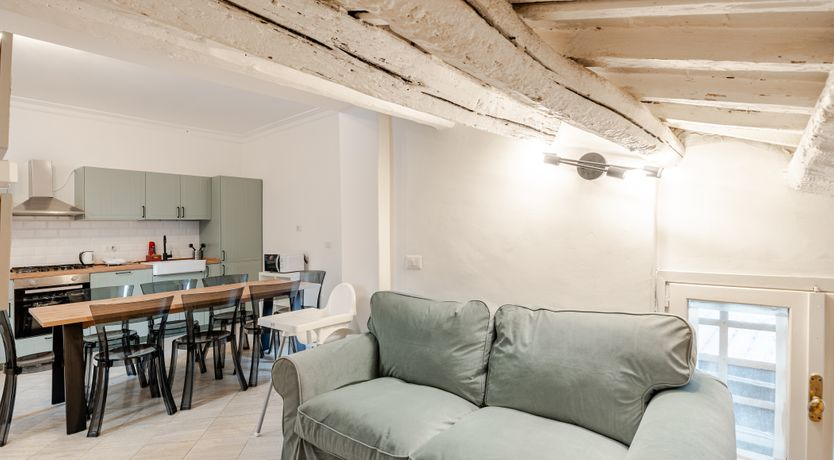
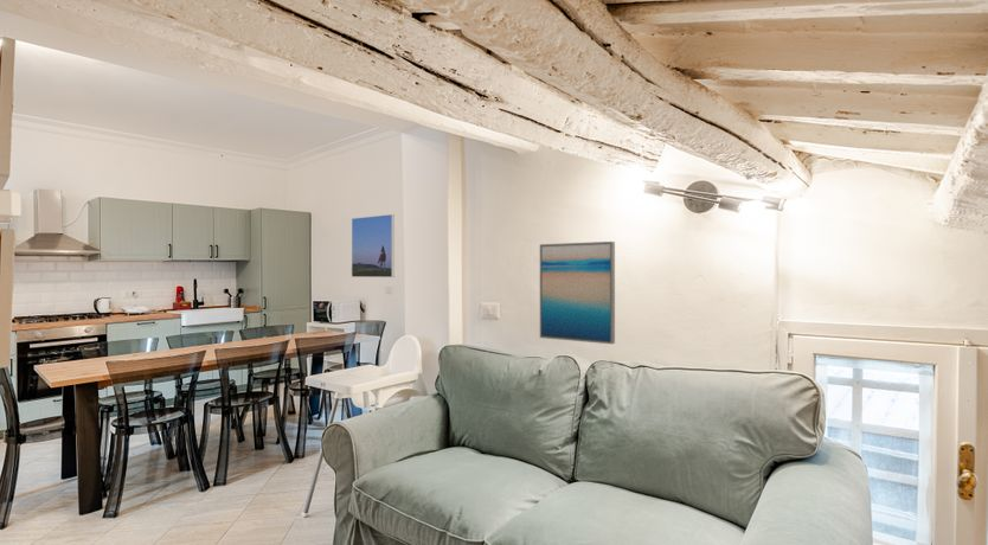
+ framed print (372, 246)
+ wall art (575, 291)
